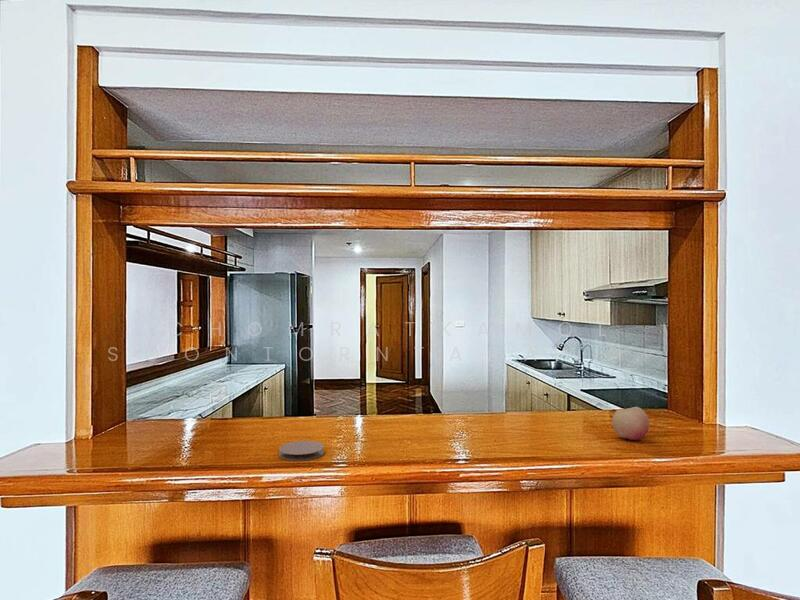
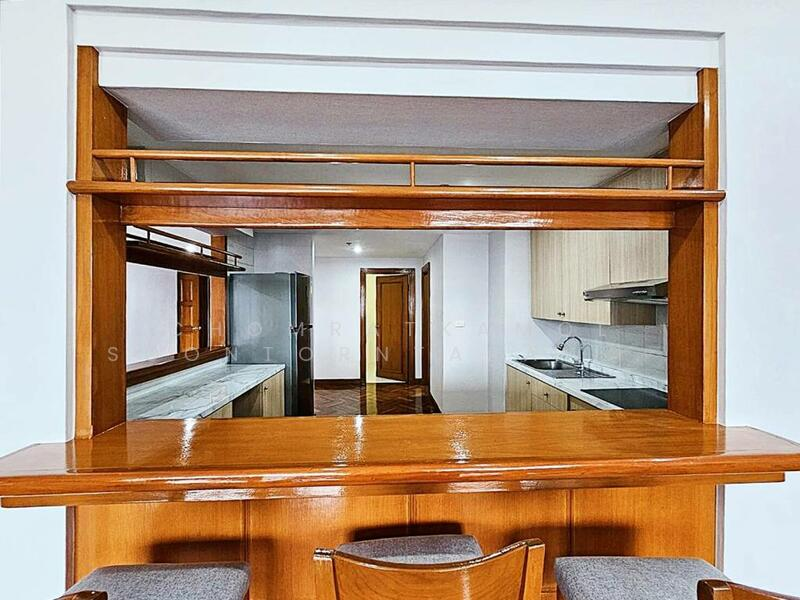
- coaster (301, 450)
- fruit (630, 422)
